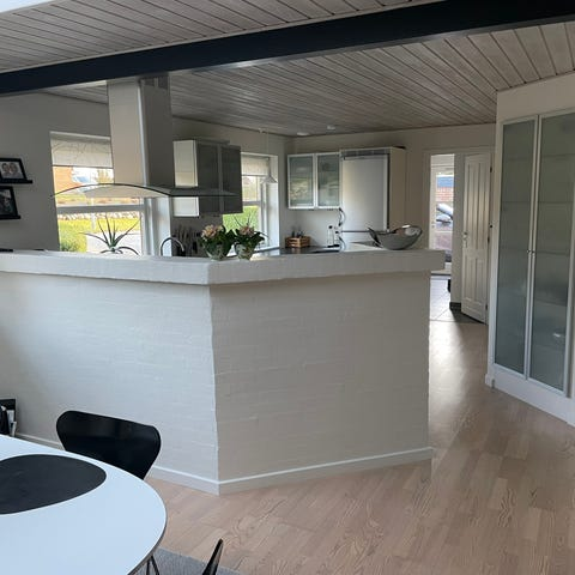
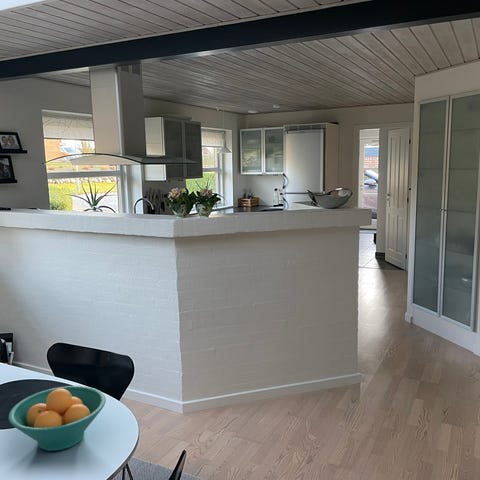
+ fruit bowl (59, 415)
